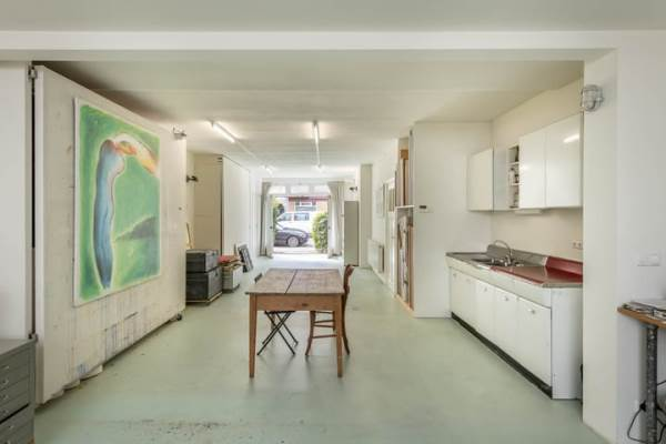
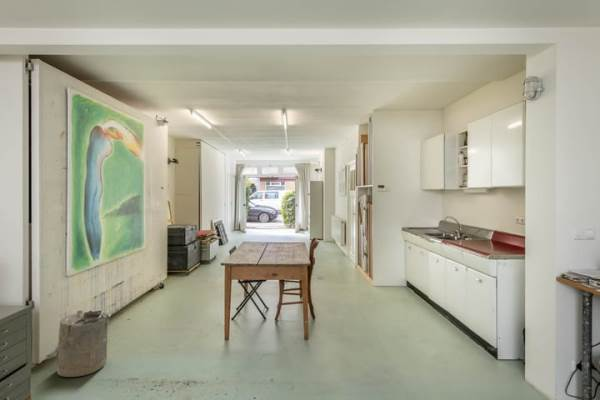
+ laundry hamper (81, 340)
